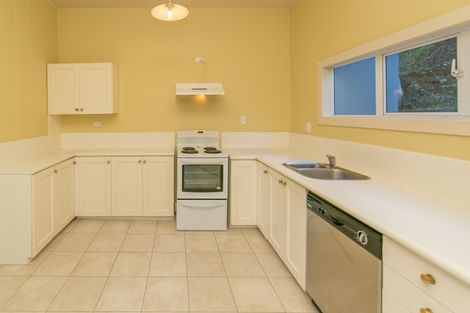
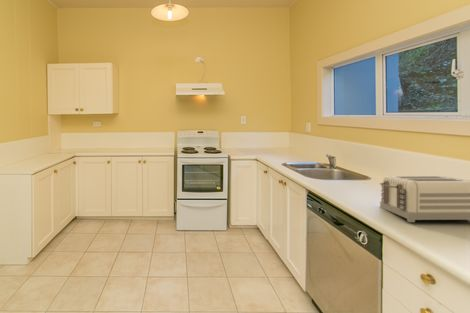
+ toaster (422, 196)
